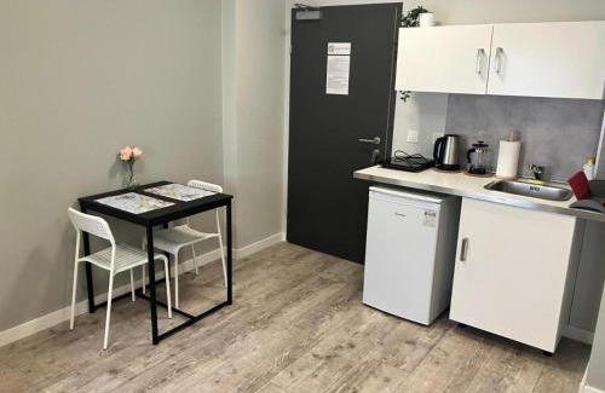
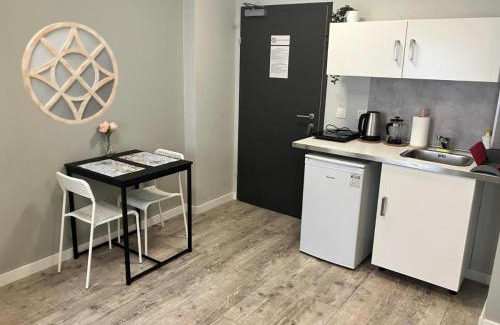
+ home mirror (74, 74)
